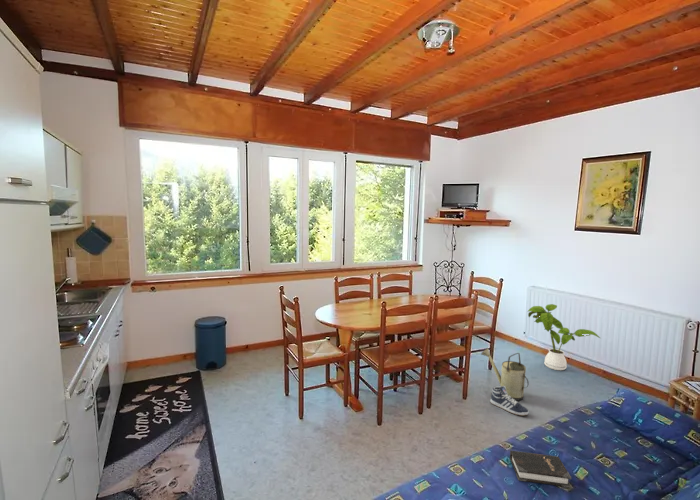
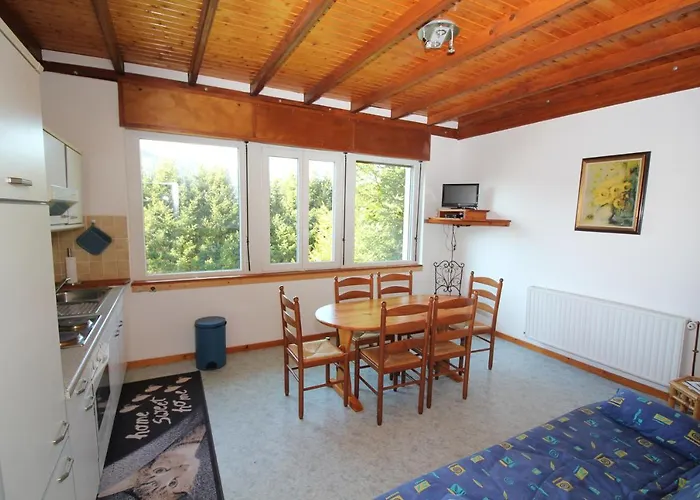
- hardback book (538, 467)
- sneaker (509, 399)
- house plant (554, 337)
- watering can (503, 371)
